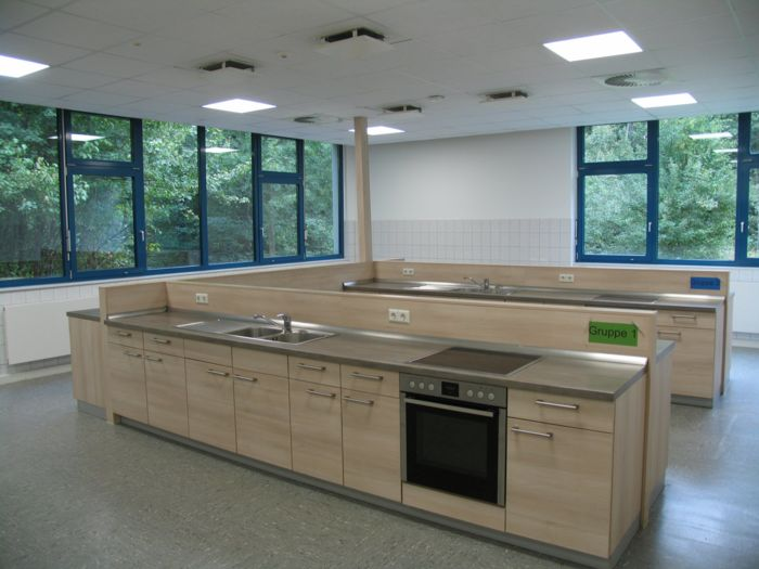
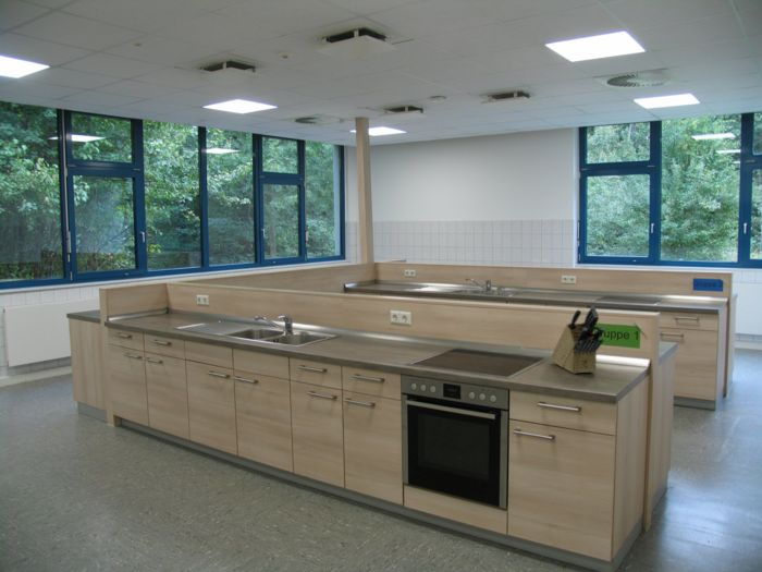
+ knife block (577, 337)
